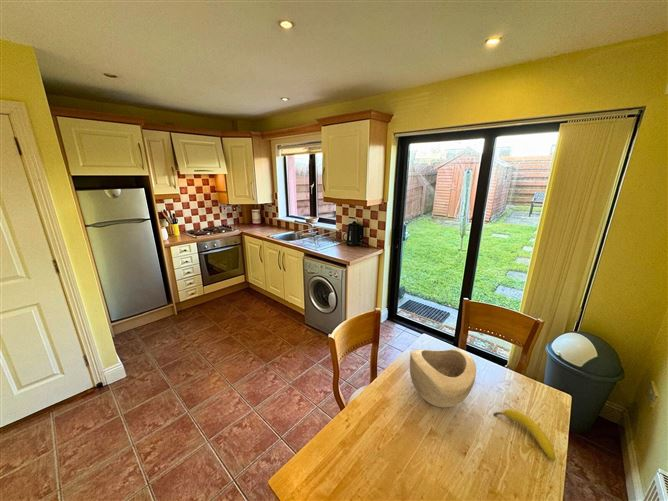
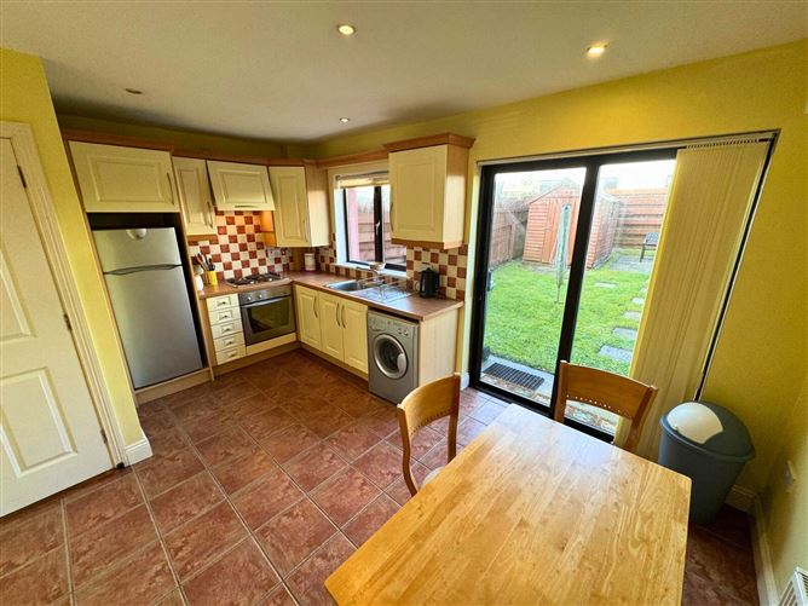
- fruit (527, 428)
- decorative bowl (440, 375)
